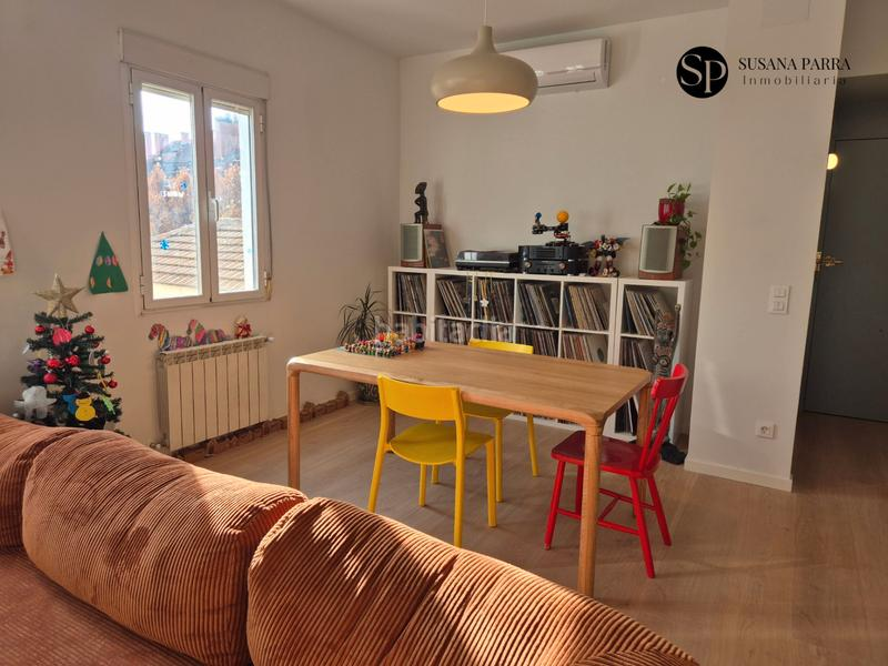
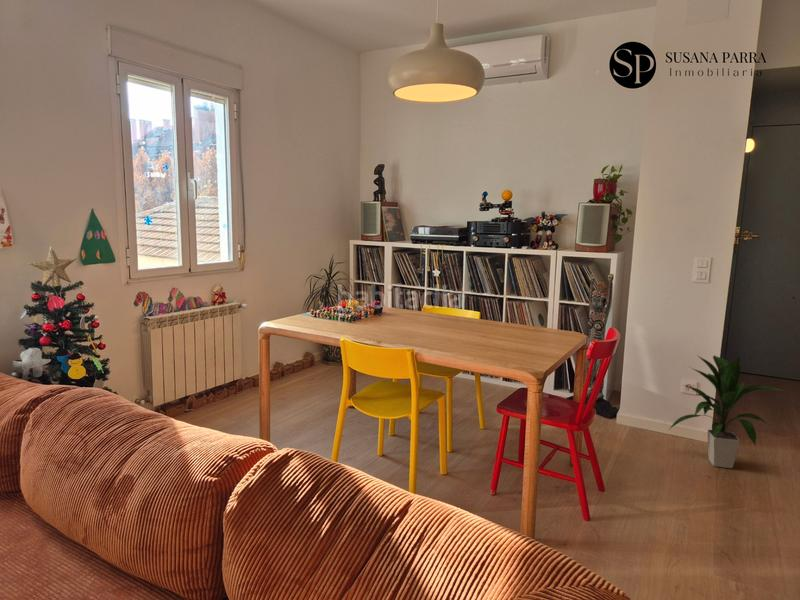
+ indoor plant (722, 407)
